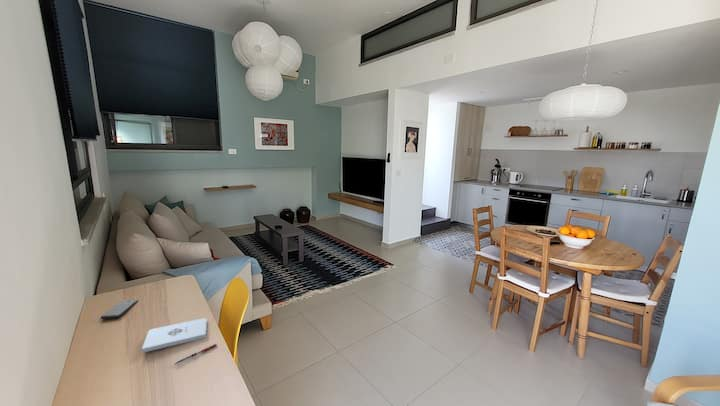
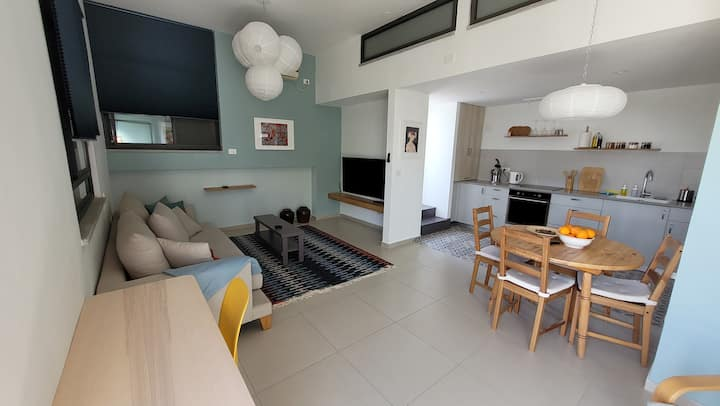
- notepad (177, 333)
- smartphone (120, 308)
- pen (196, 353)
